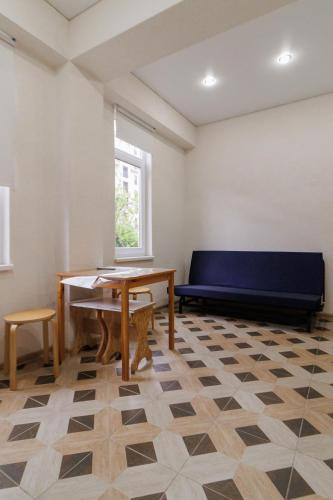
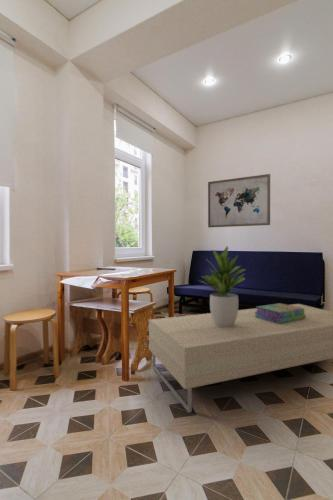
+ coffee table (255, 343)
+ stack of books (279, 312)
+ potted plant (223, 285)
+ wall art (237, 202)
